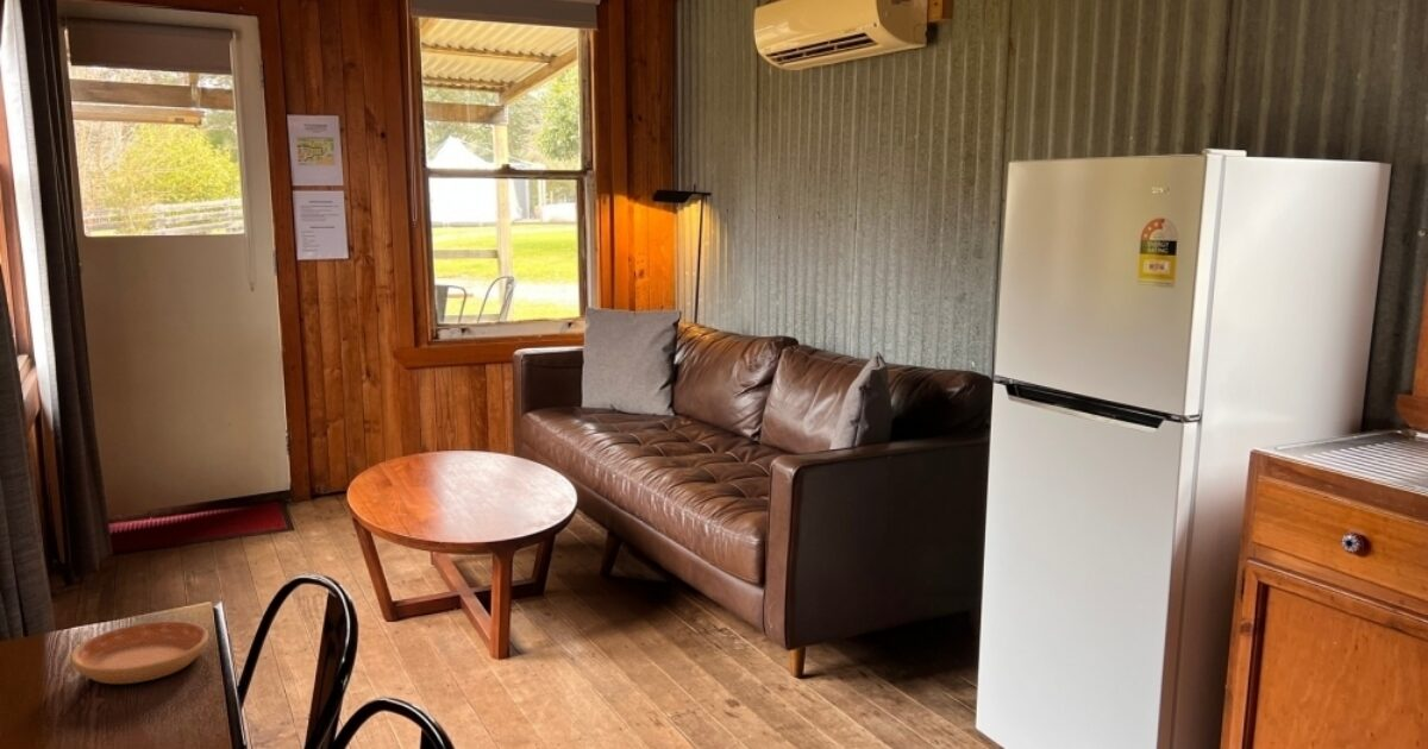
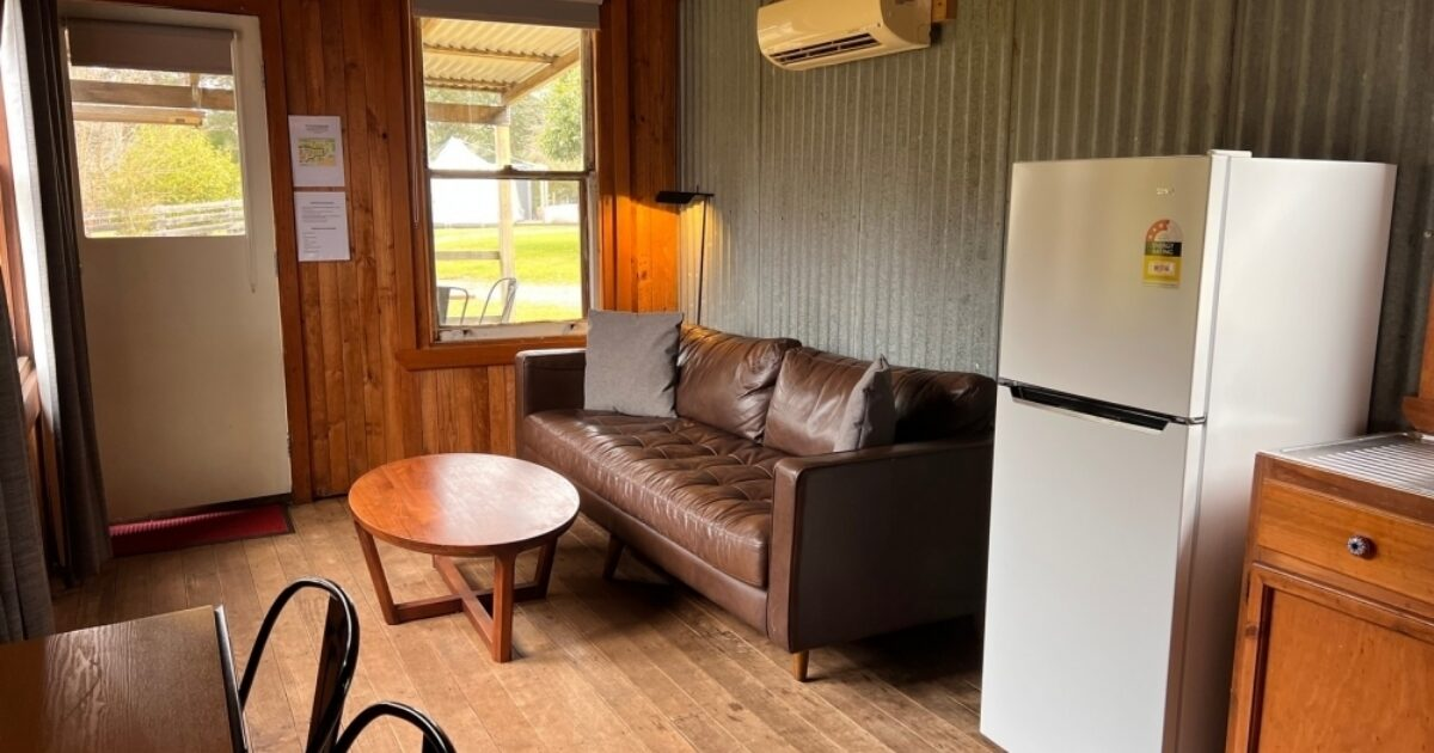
- saucer (142, 653)
